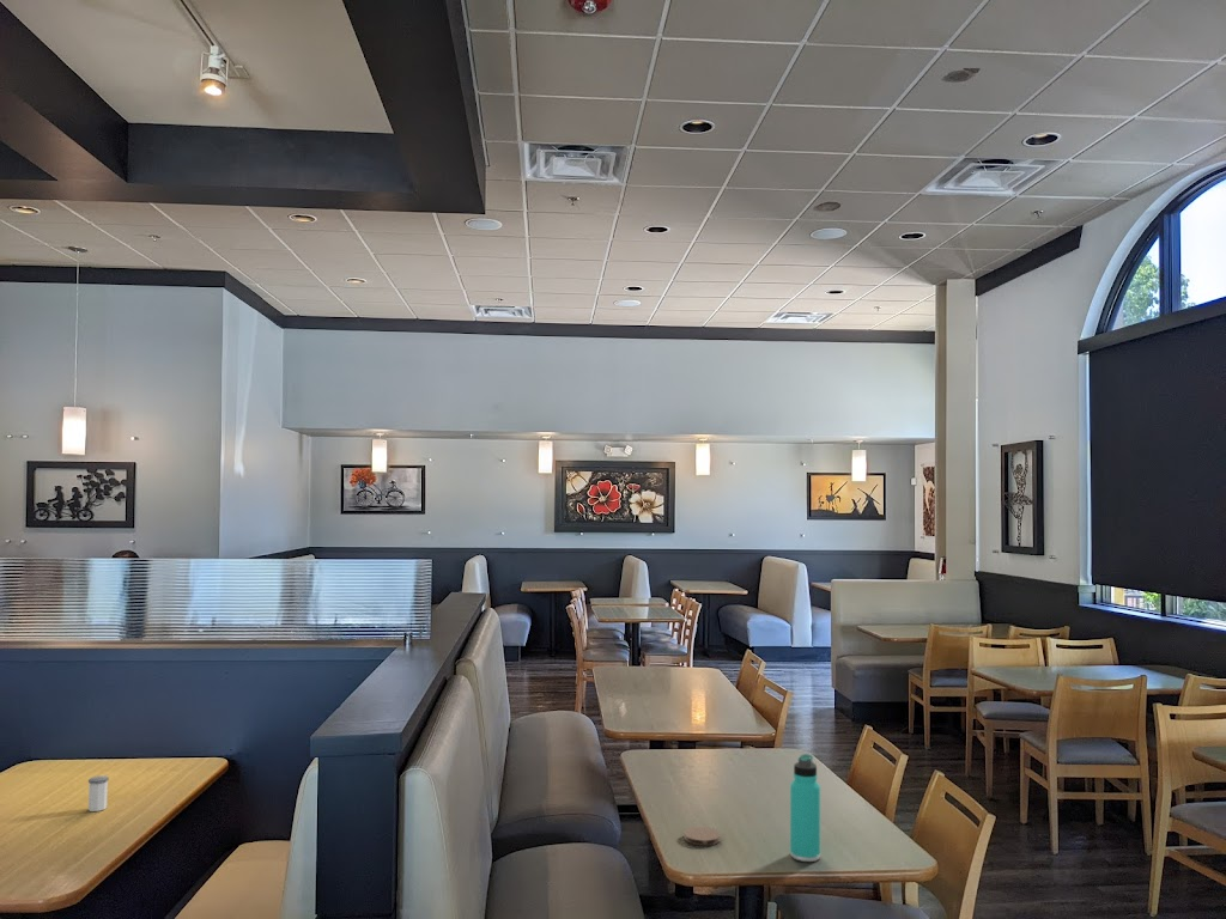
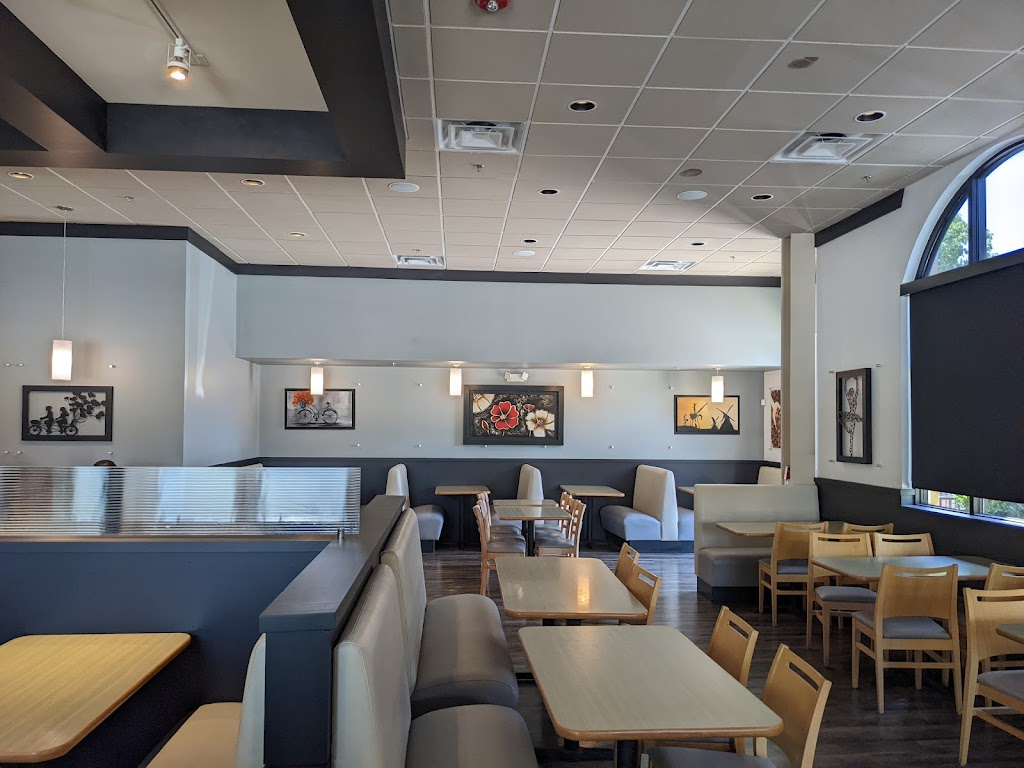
- thermos bottle (805, 807)
- coaster (702, 835)
- salt shaker (97, 793)
